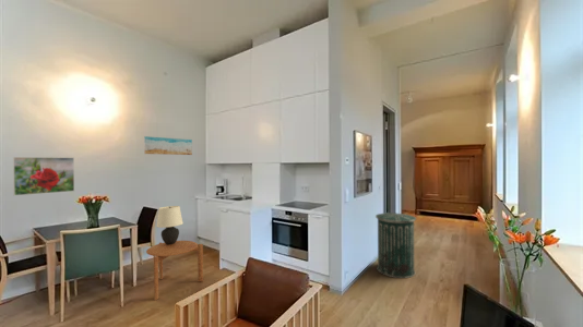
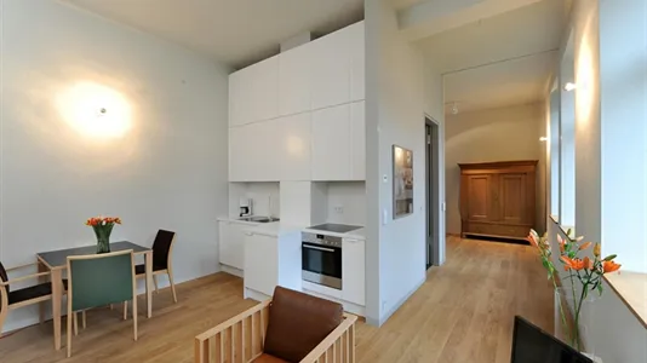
- trash can (395, 241)
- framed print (45, 174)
- table lamp (170, 225)
- wall art (169, 146)
- side table (162, 267)
